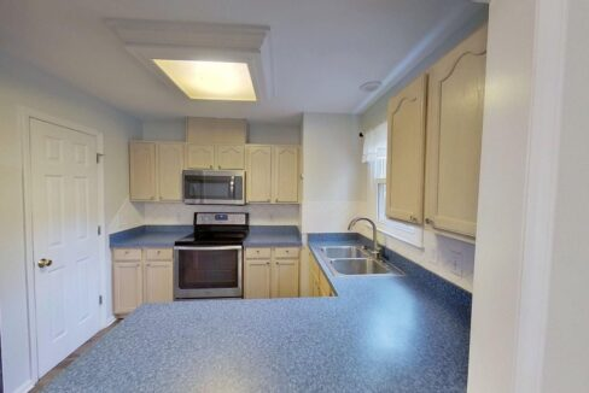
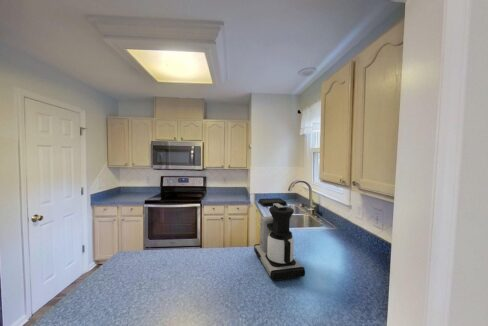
+ coffee maker (277, 234)
